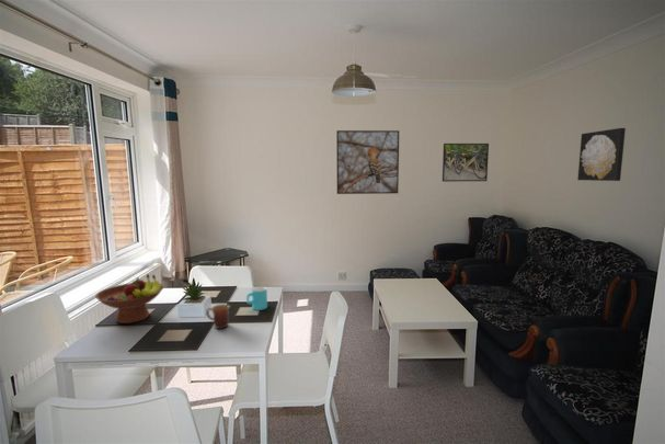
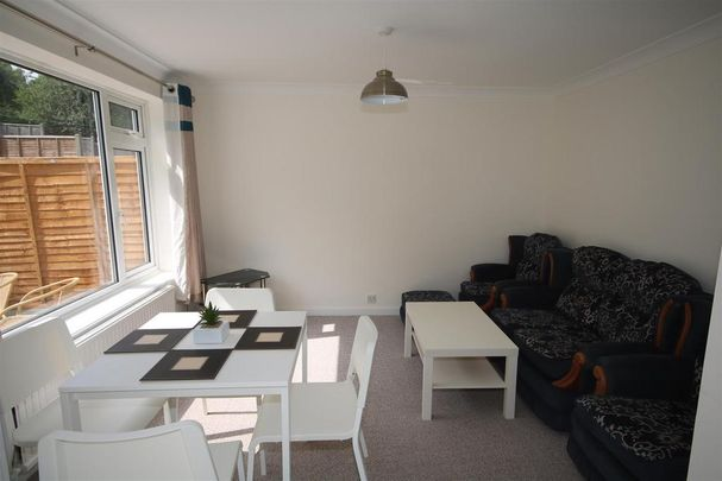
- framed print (367, 162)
- wall art (599, 156)
- fruit bowl (131, 298)
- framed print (465, 162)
- cup (256, 298)
- mug (218, 316)
